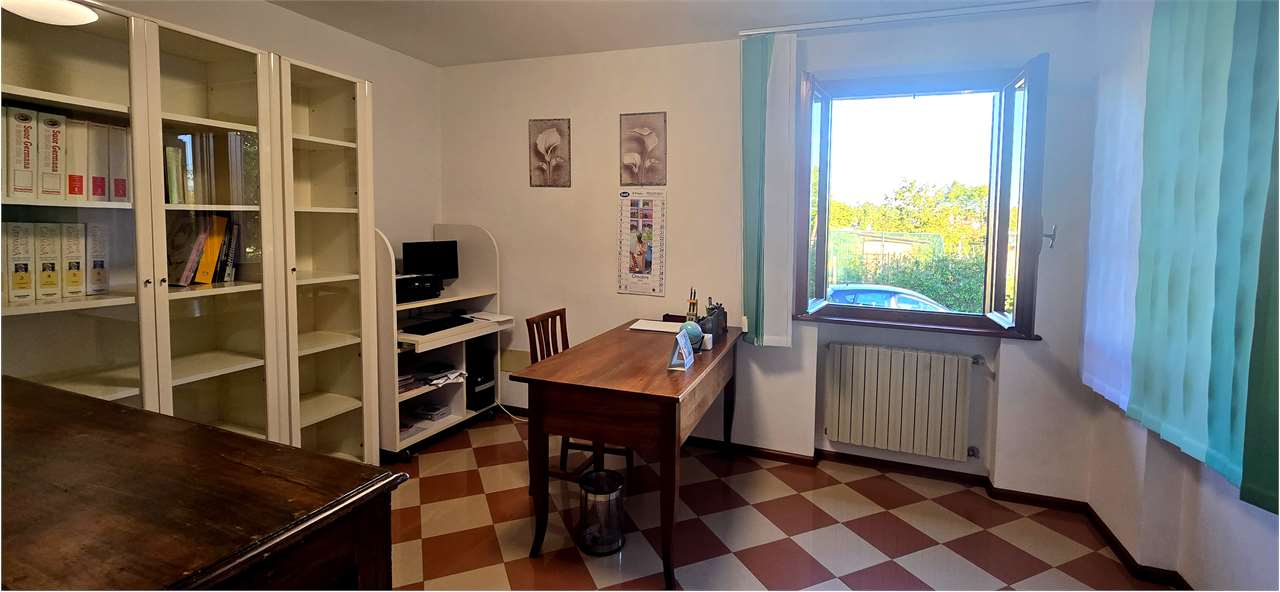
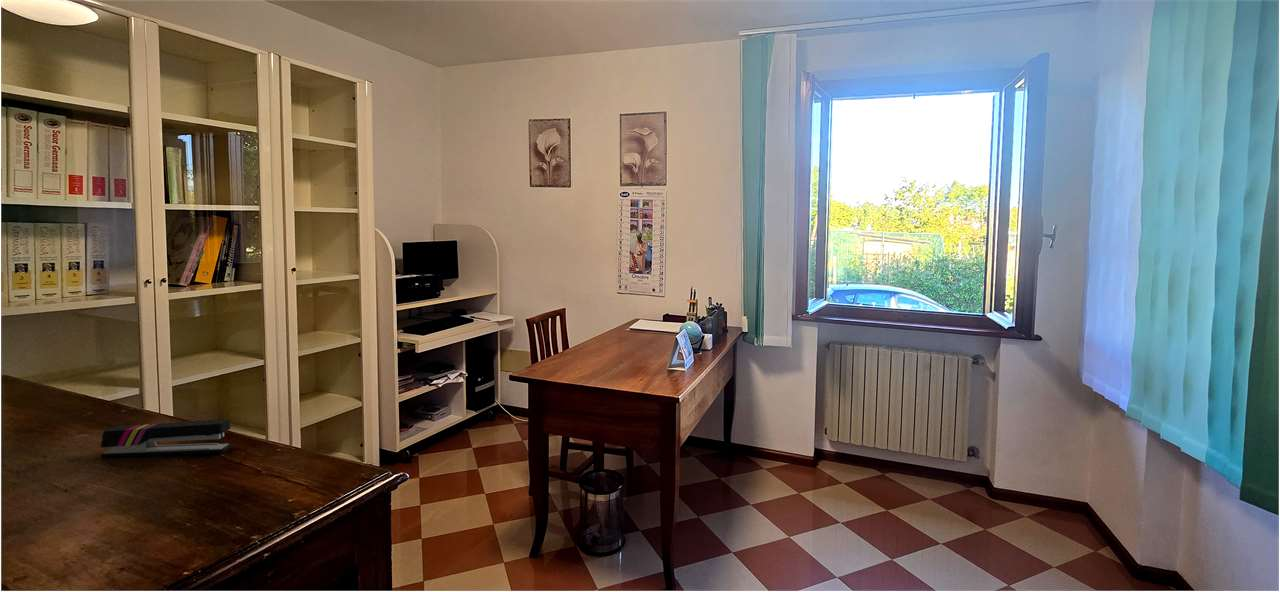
+ stapler (167, 437)
